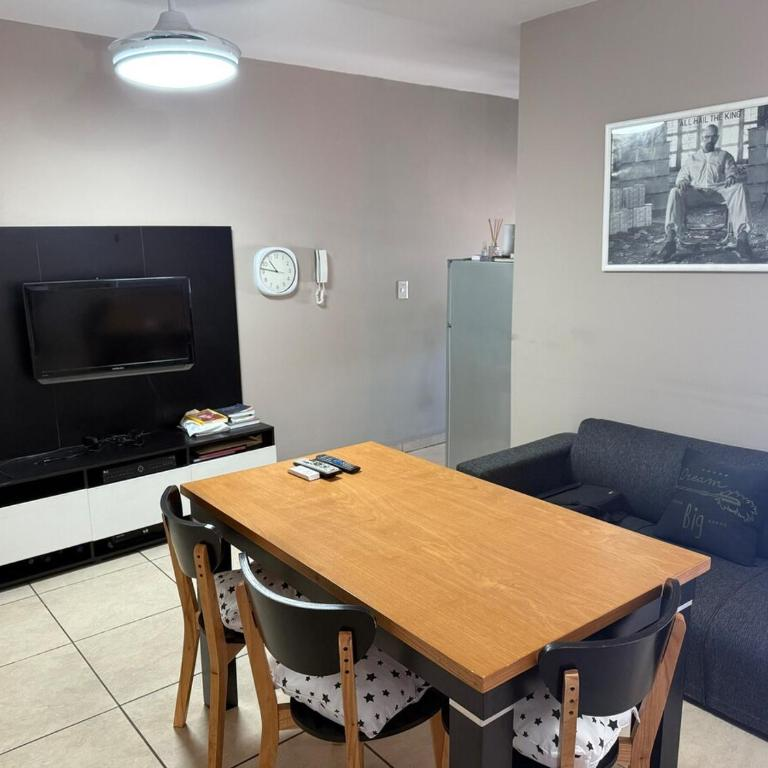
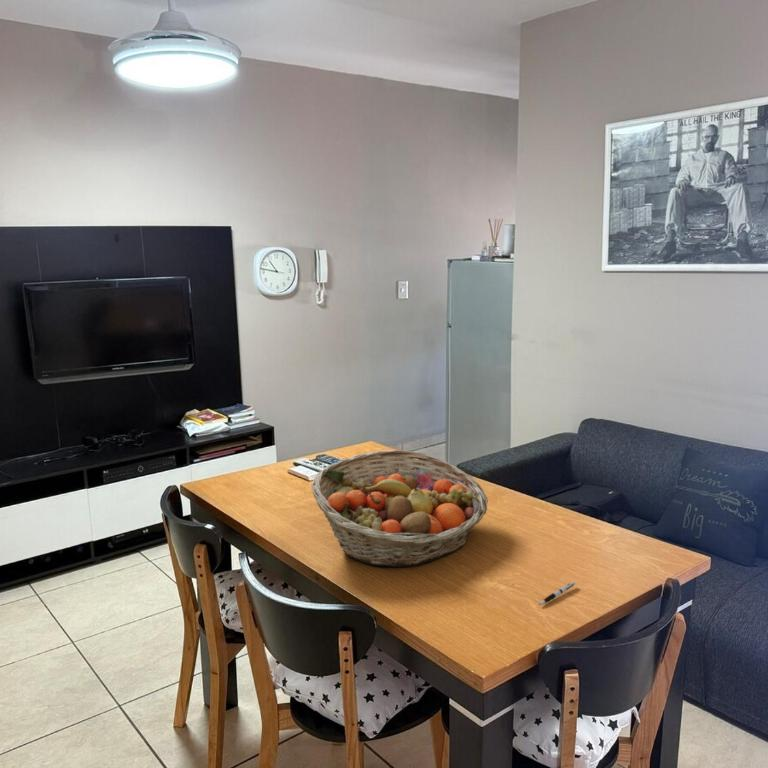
+ fruit basket (400, 504)
+ pen (557, 593)
